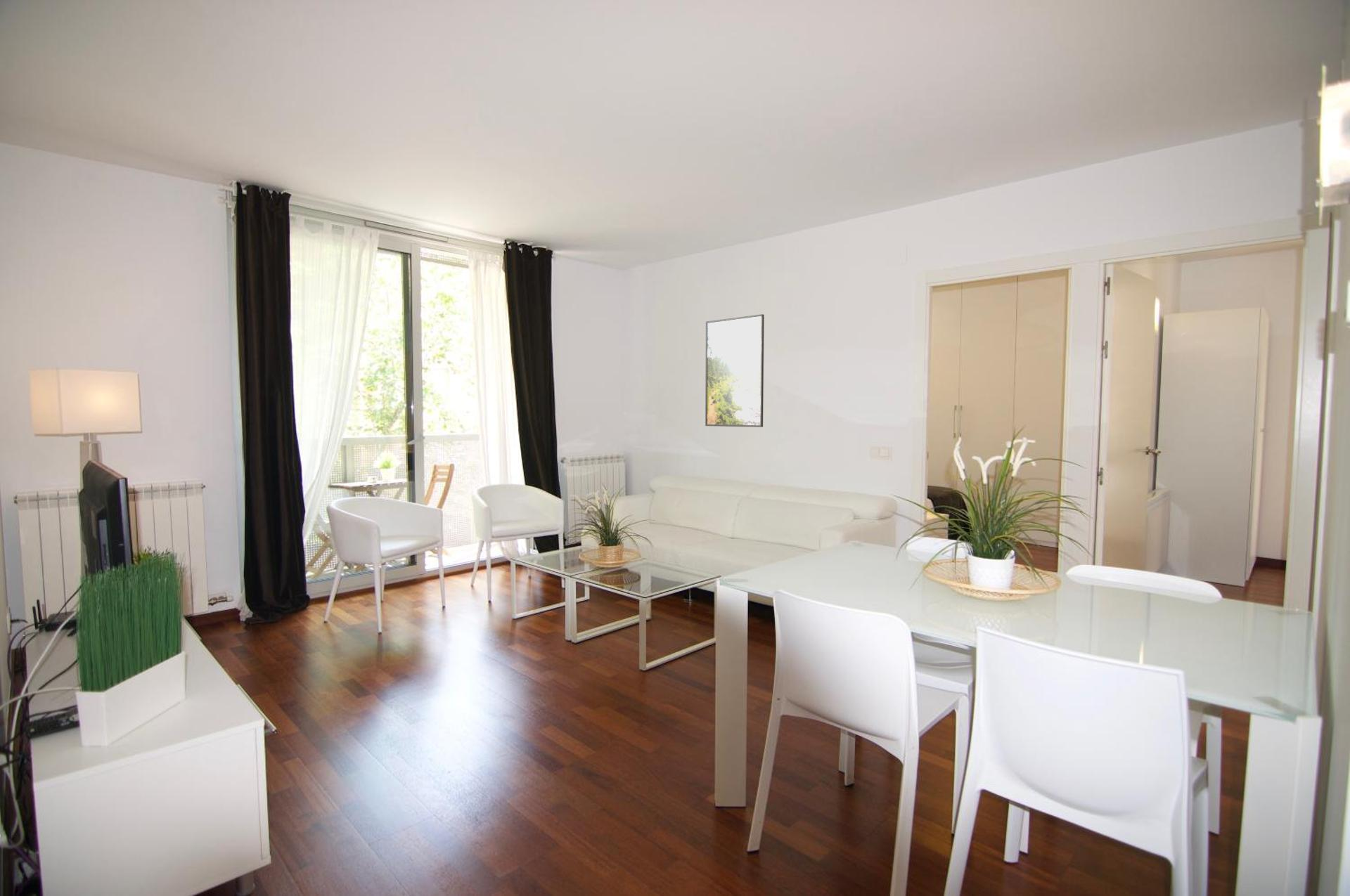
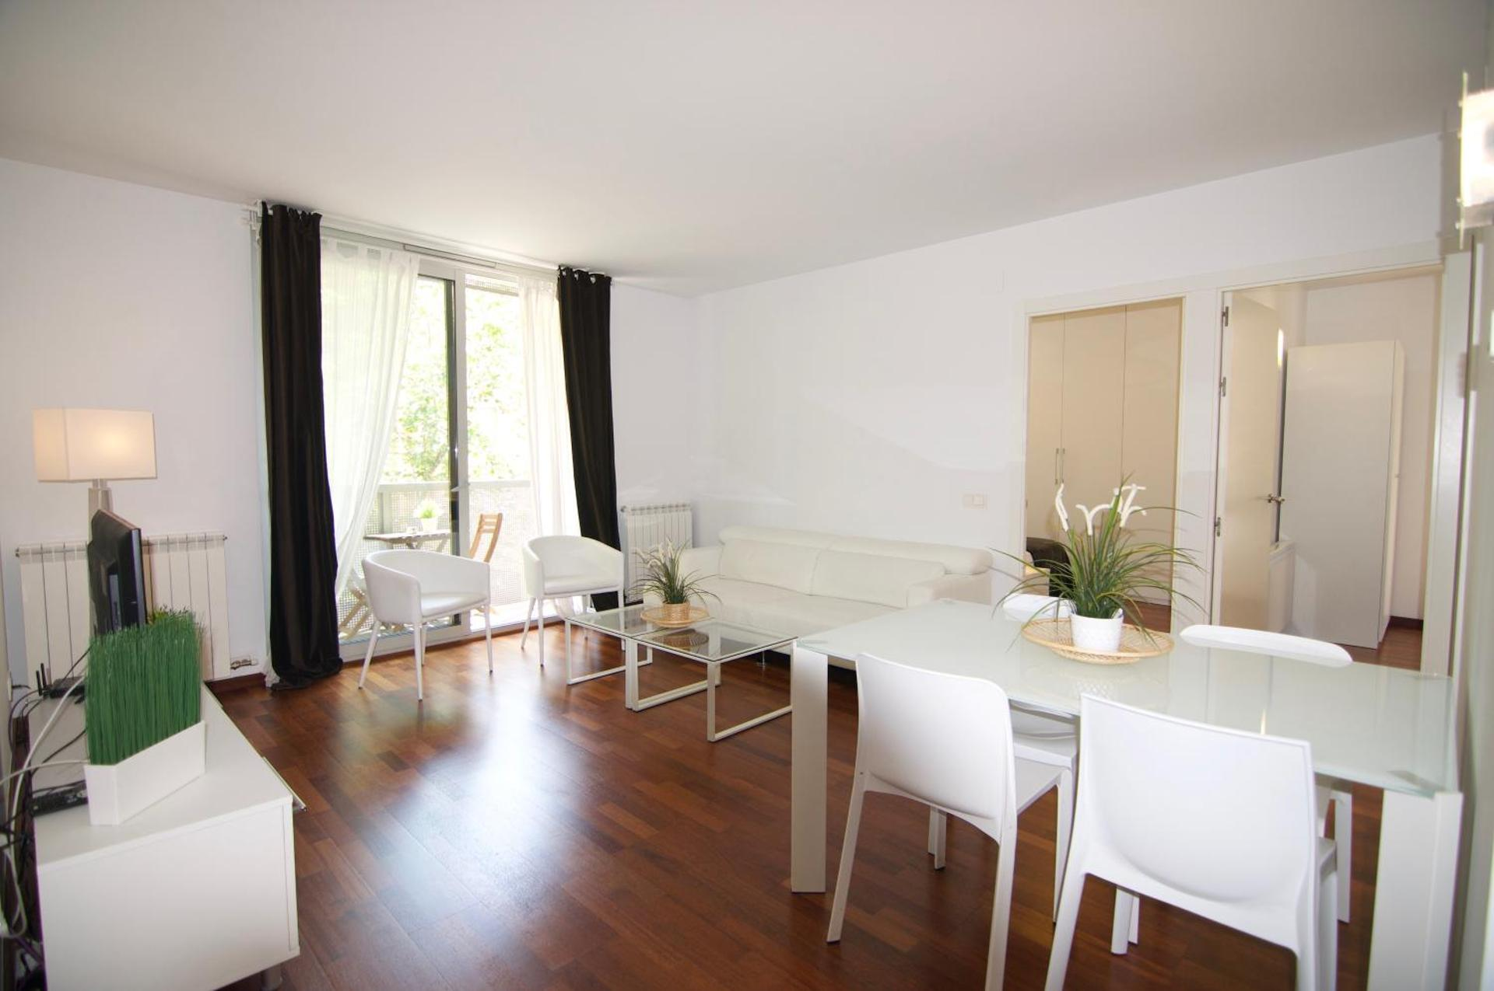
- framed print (733, 372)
